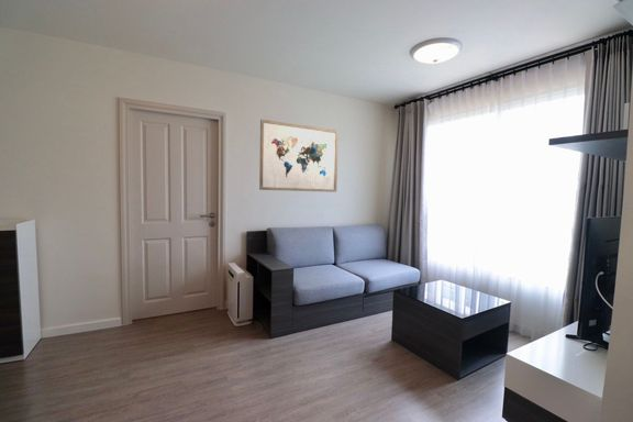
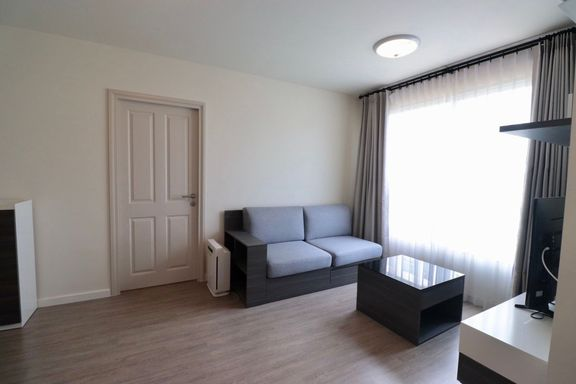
- wall art (301, 158)
